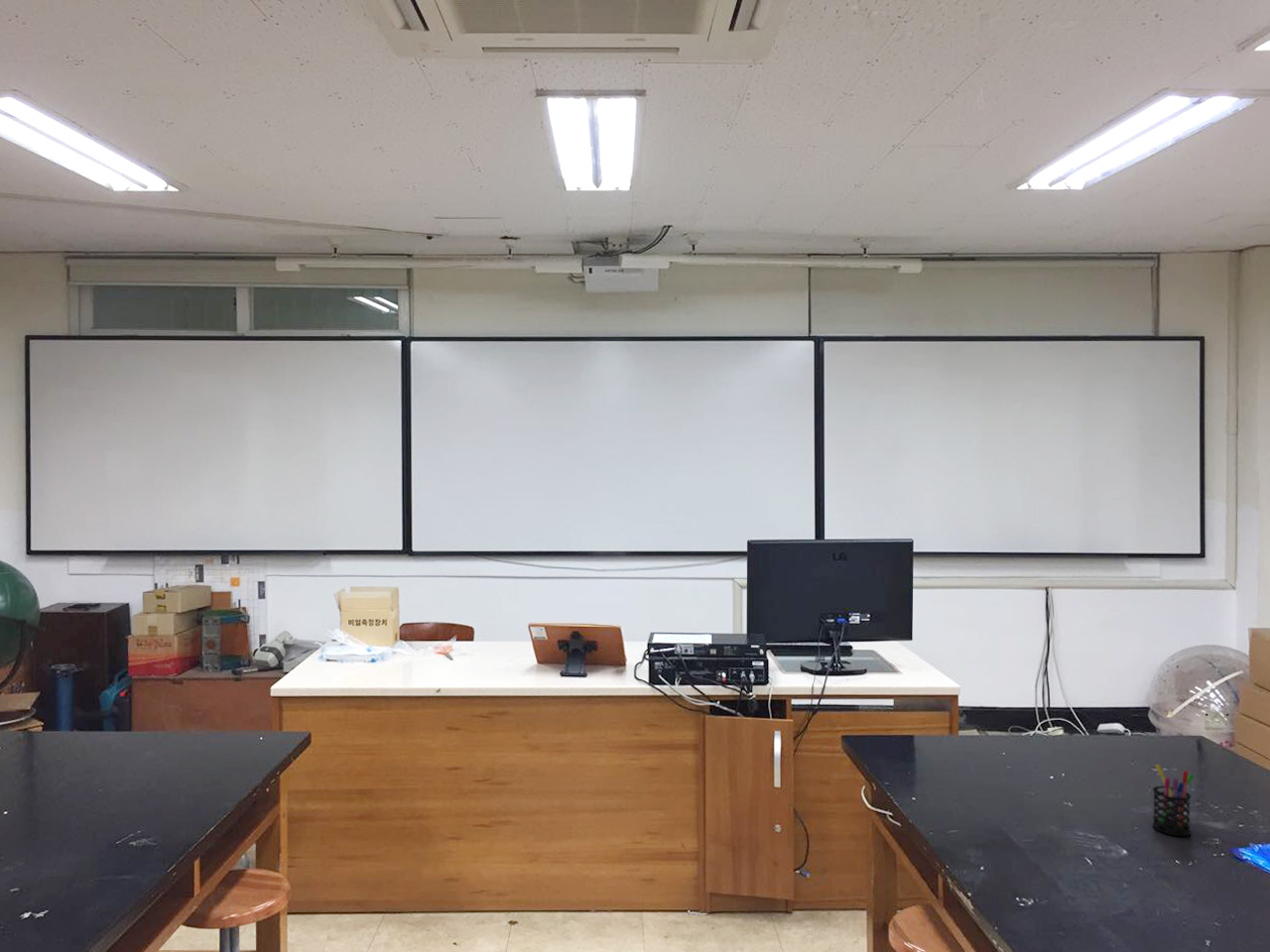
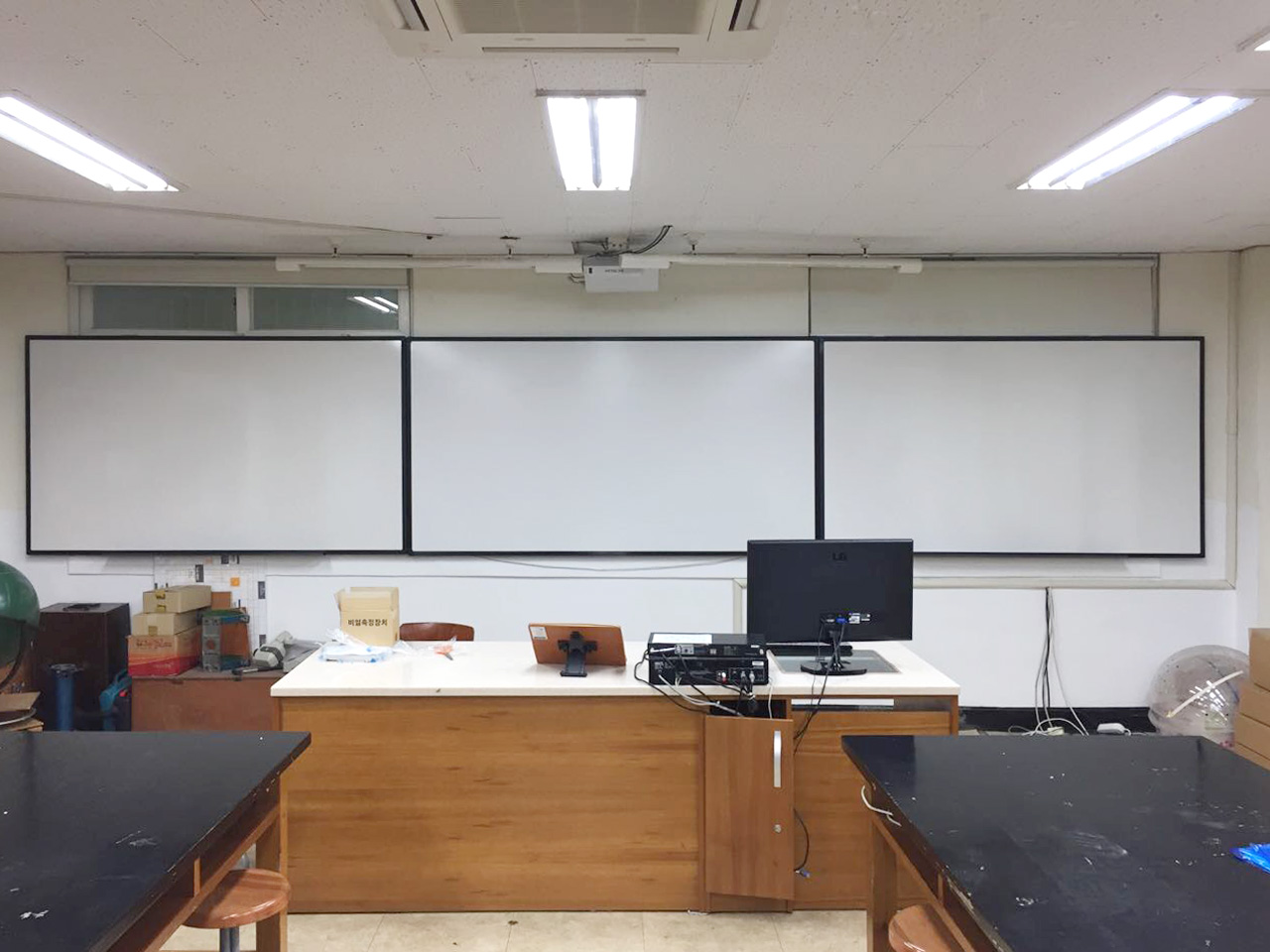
- pen holder (1176, 797)
